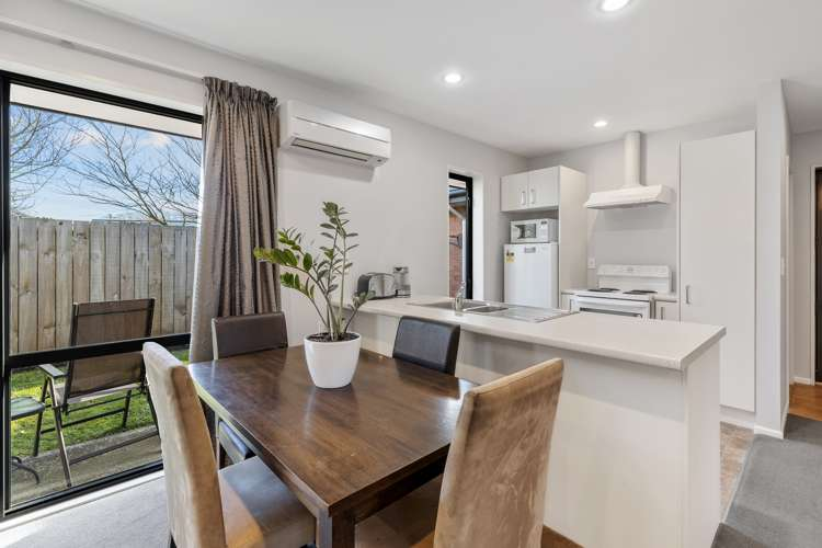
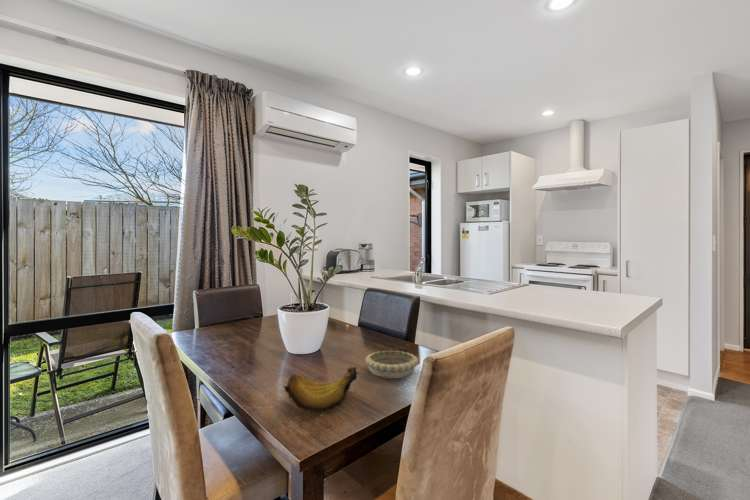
+ banana bunch (316, 383)
+ decorative bowl (391, 364)
